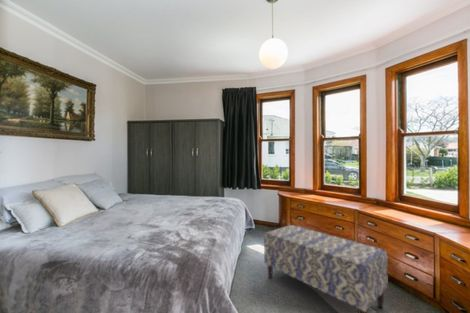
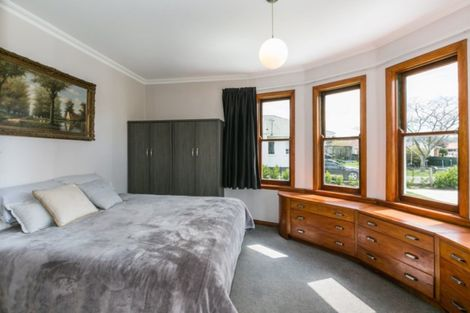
- bench (319, 265)
